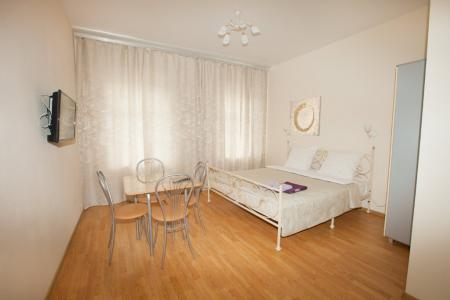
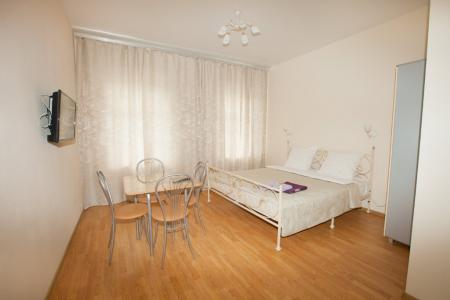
- wall art (304, 117)
